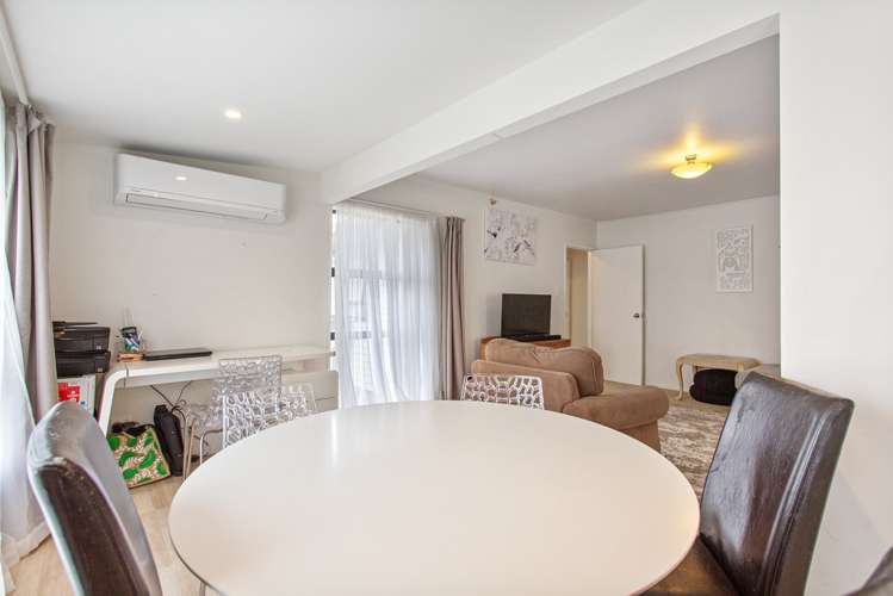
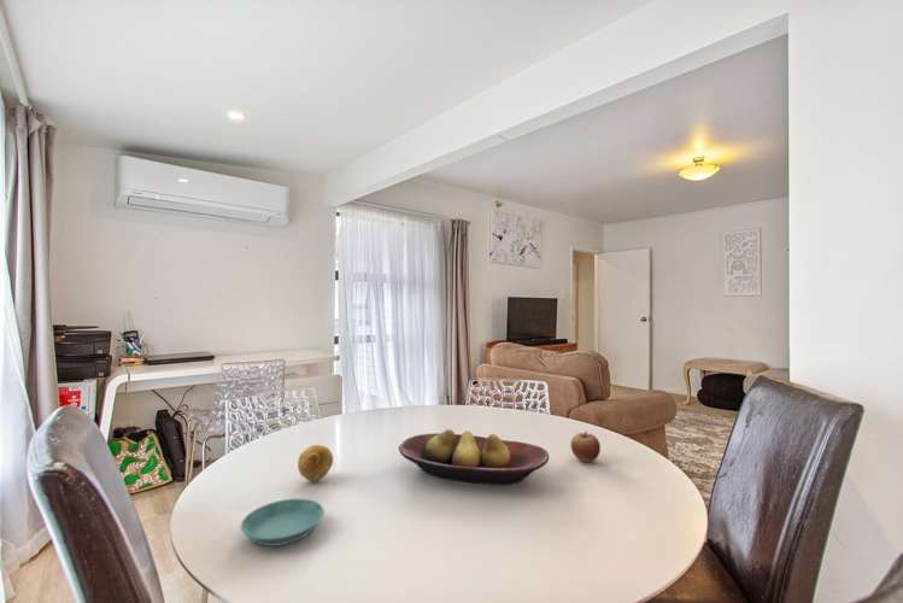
+ fruit bowl (471, 451)
+ apple (585, 445)
+ saucer (283, 522)
+ fruit (315, 462)
